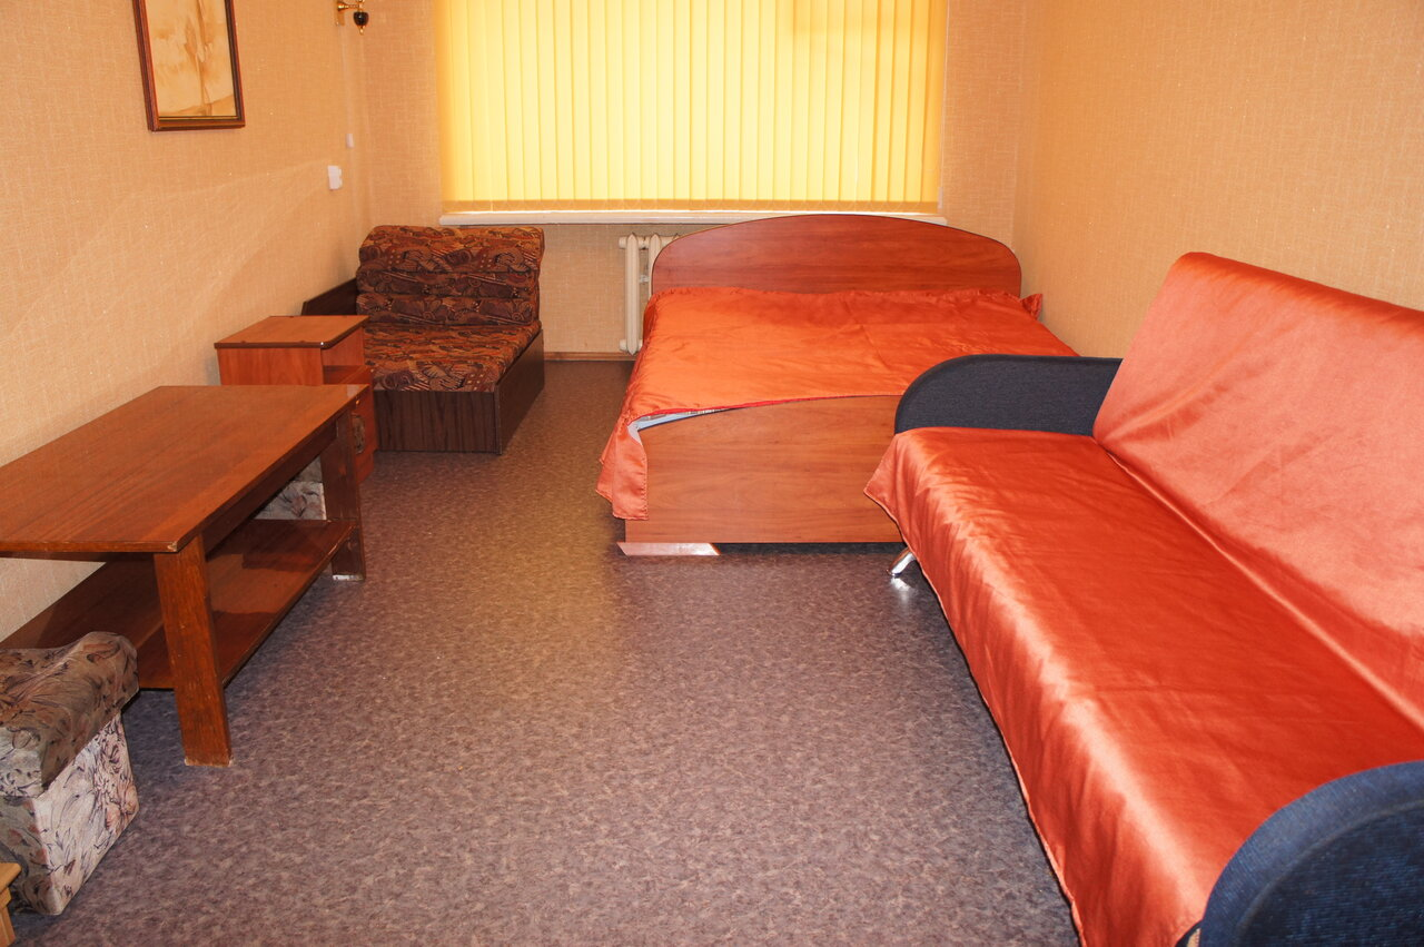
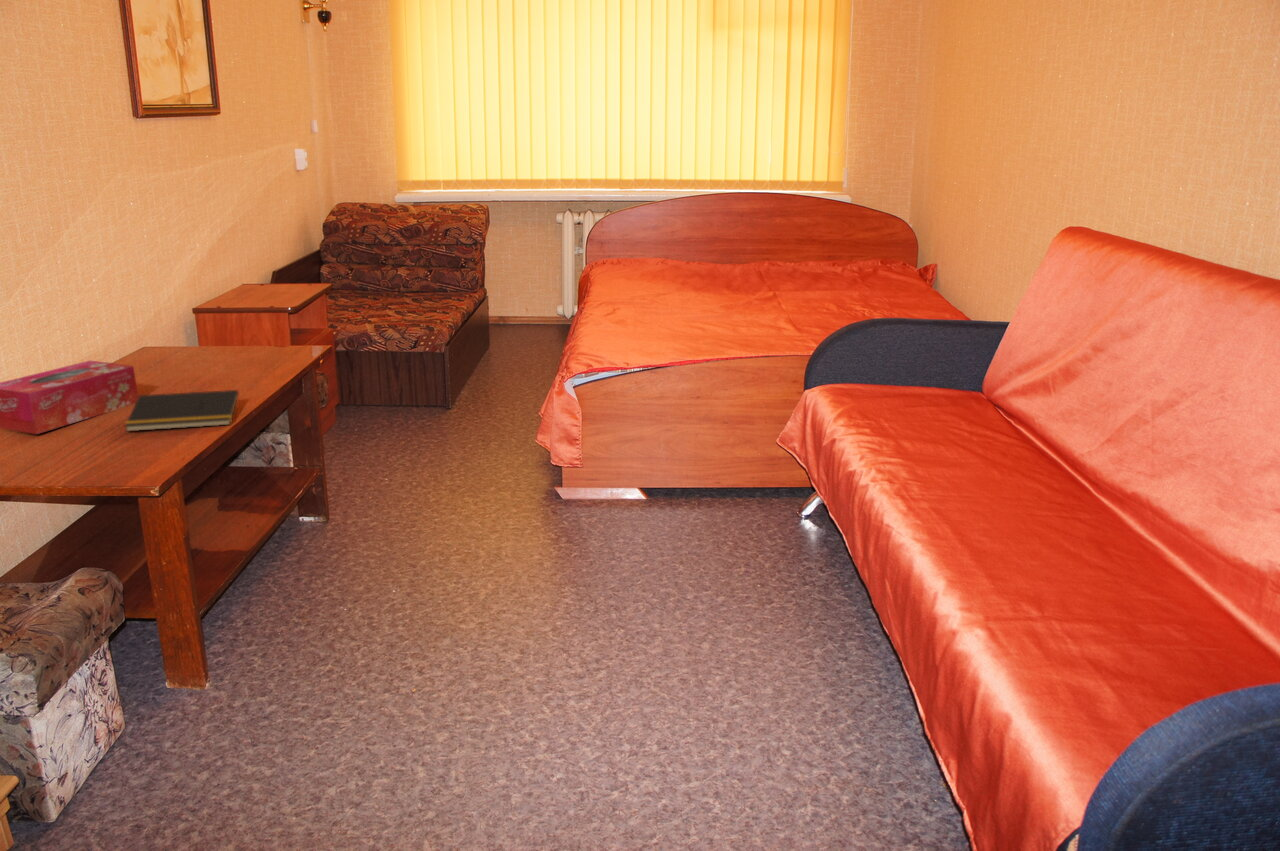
+ tissue box (64, 395)
+ notepad (184, 409)
